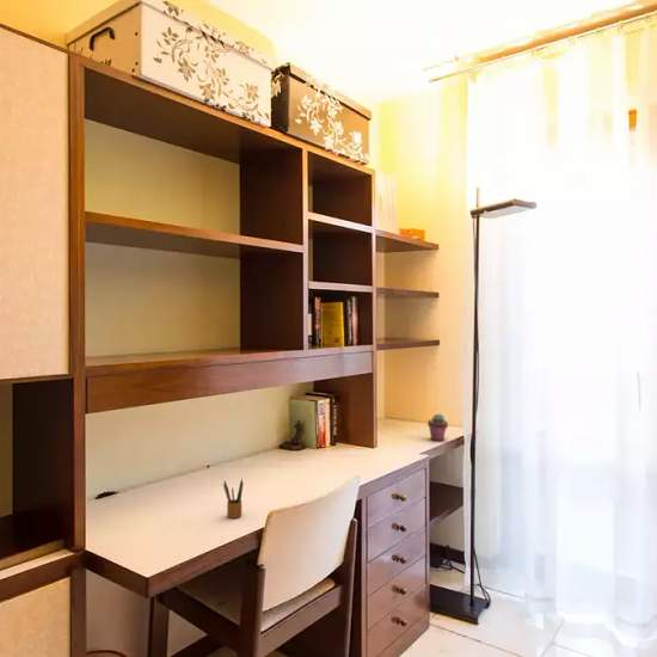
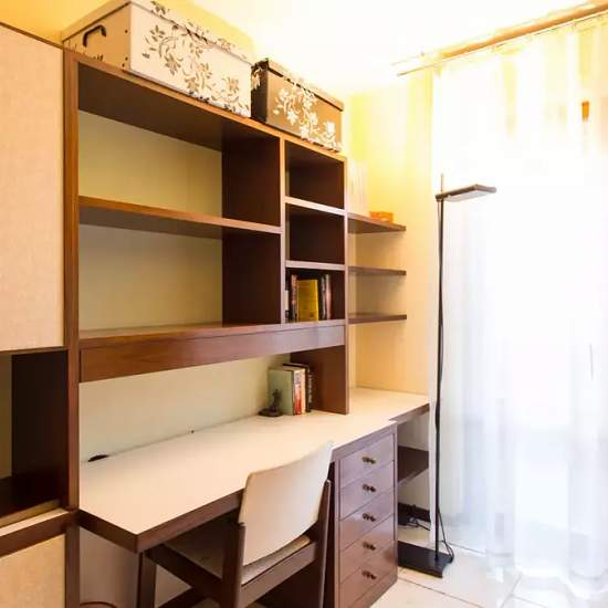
- potted succulent (437, 426)
- pencil box (233, 497)
